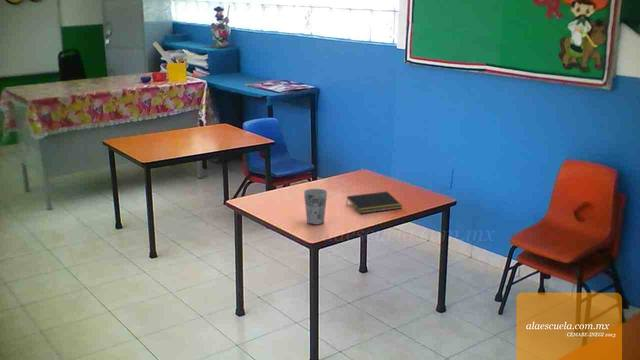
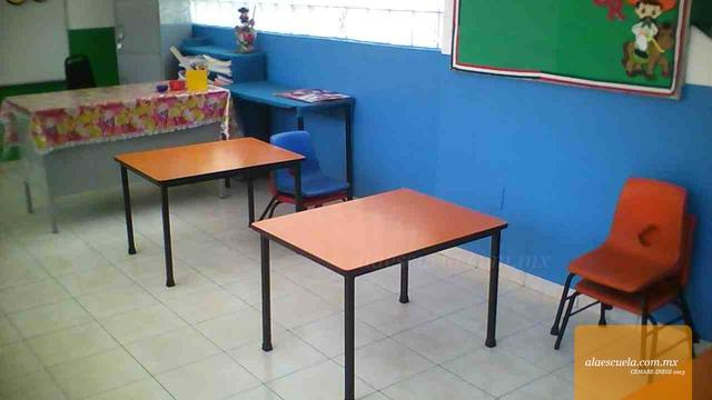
- notepad (374, 202)
- cup (315, 206)
